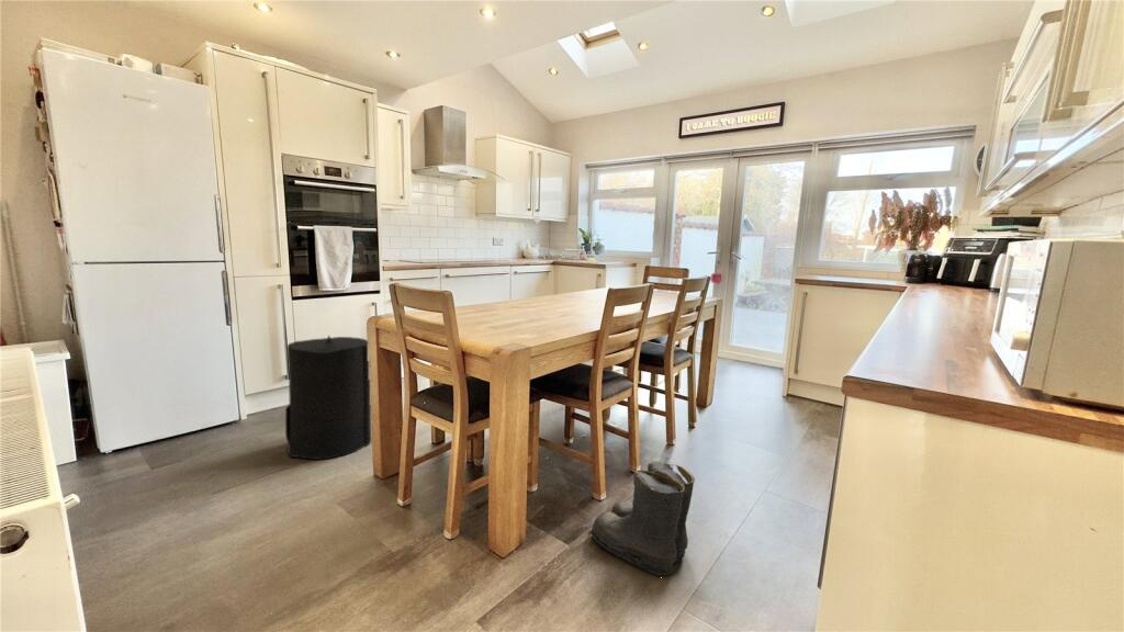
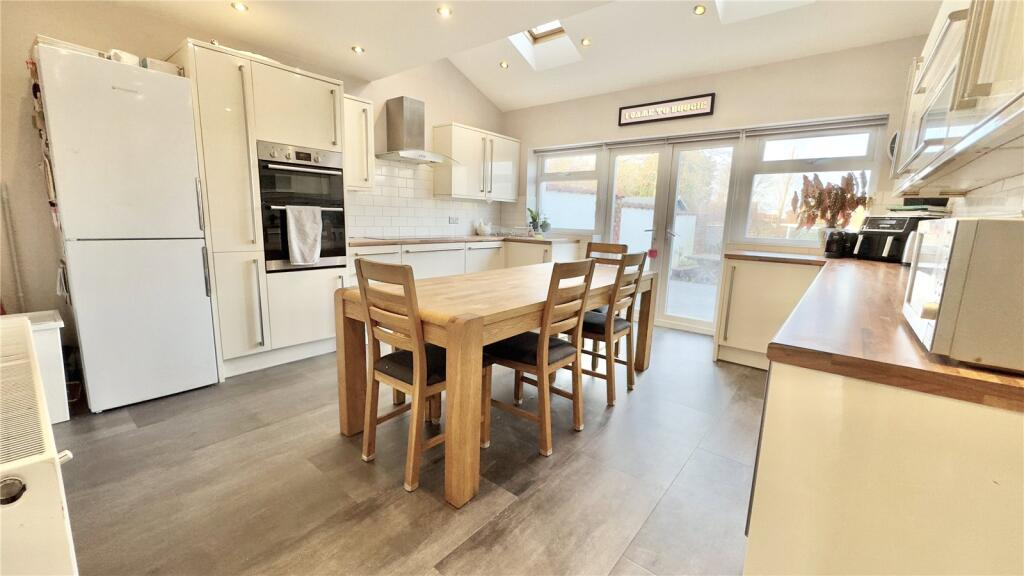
- boots (641, 505)
- trash can (330, 390)
